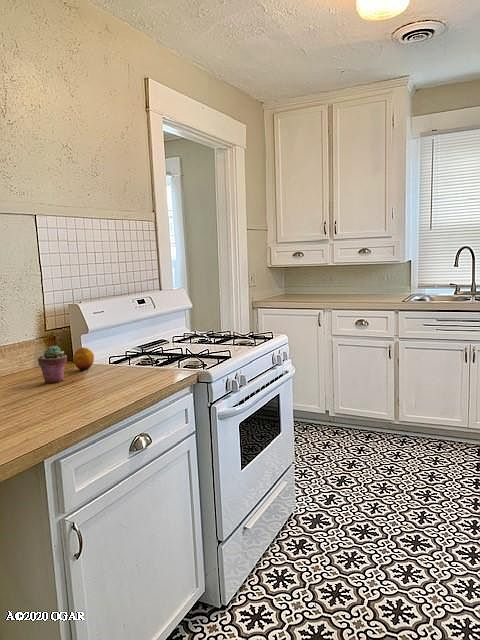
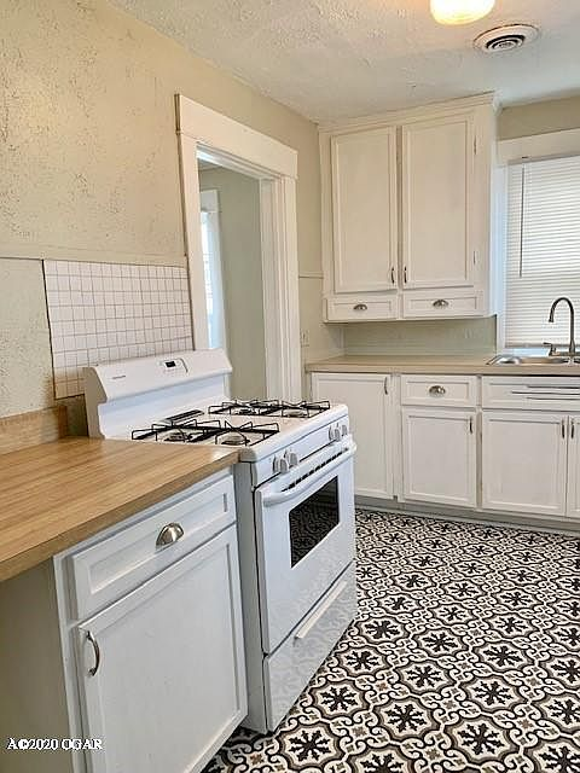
- potted succulent (52, 363)
- fruit (83, 358)
